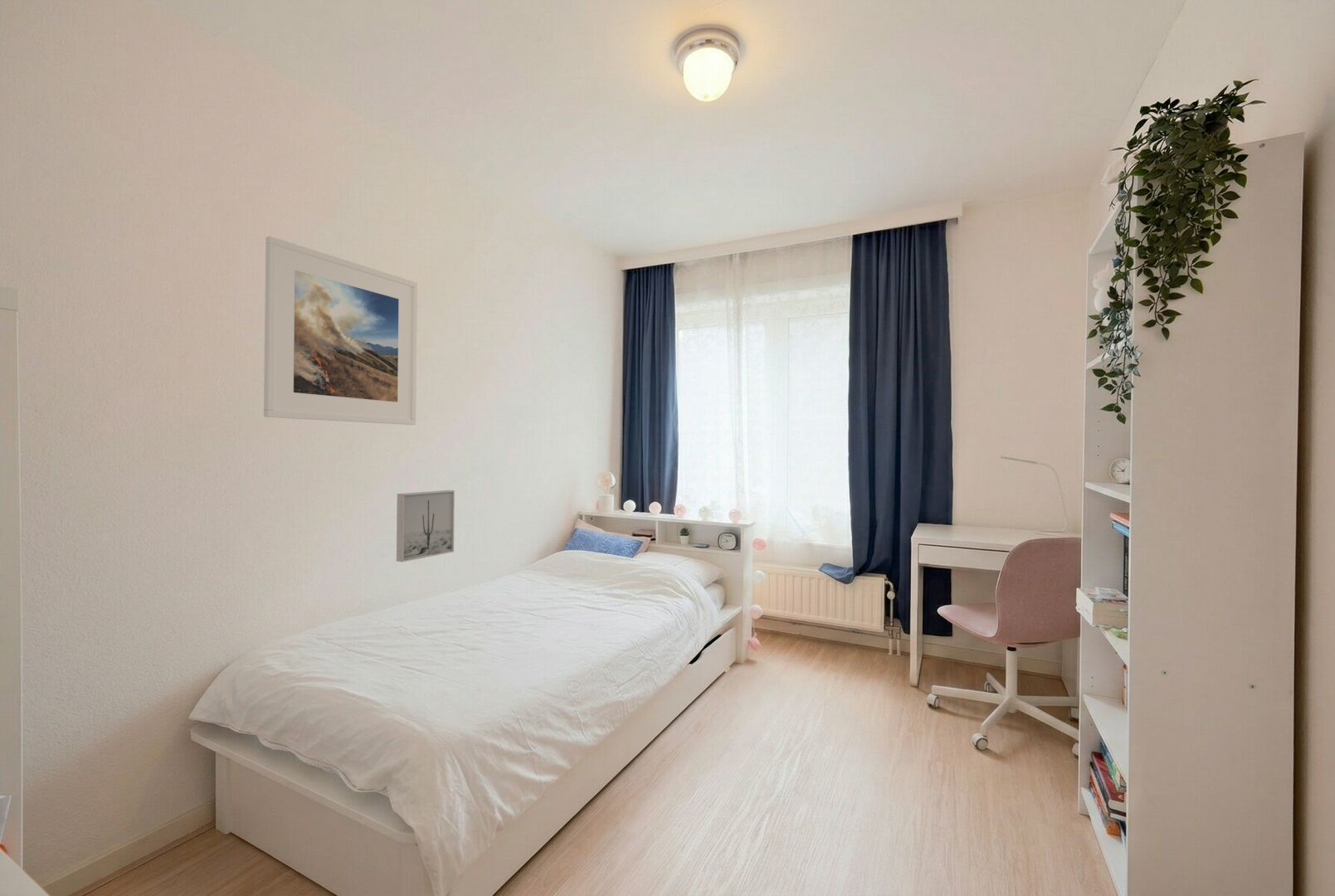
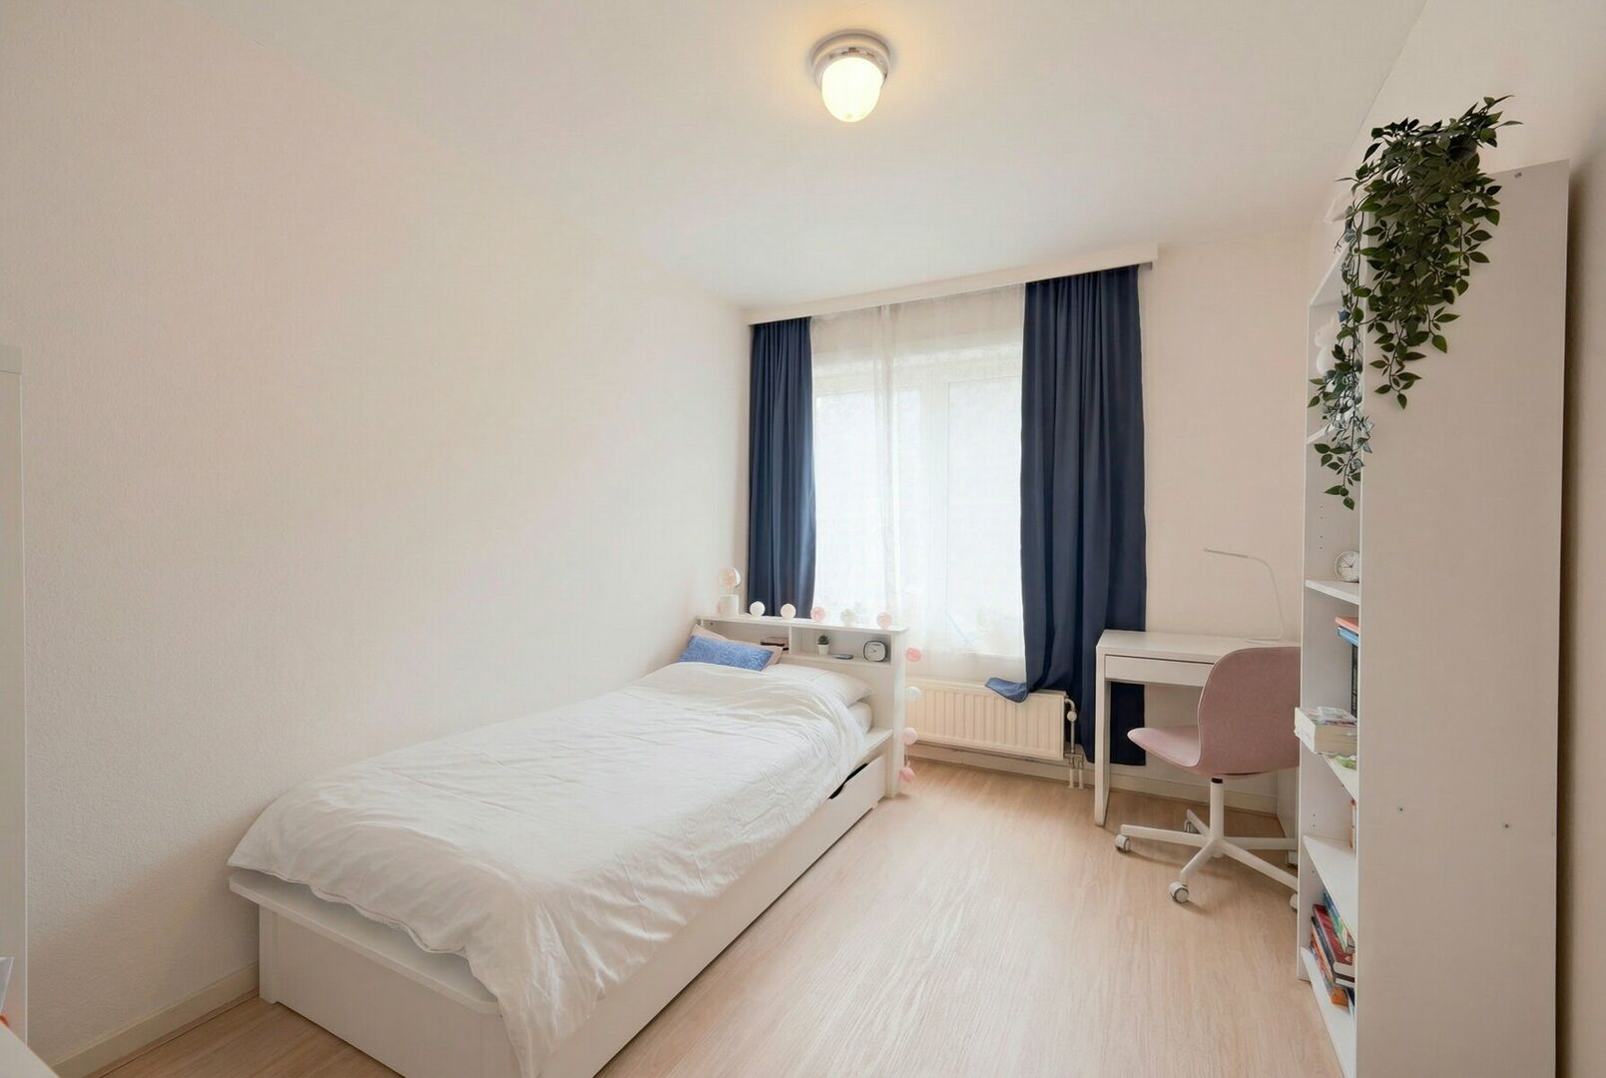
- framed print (349, 342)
- wall art (426, 523)
